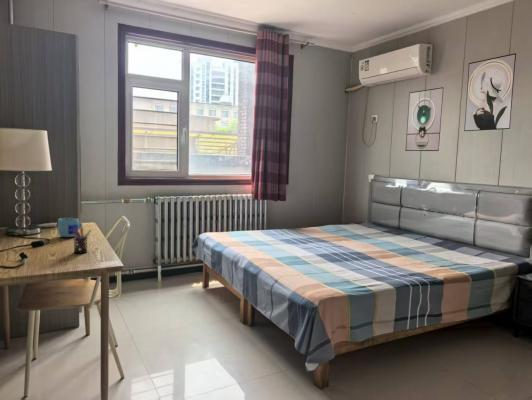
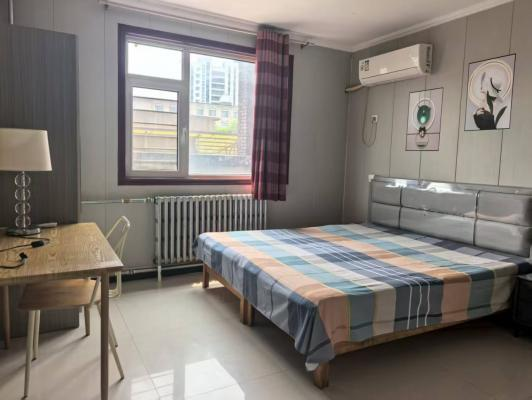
- pen holder (82, 239)
- mug (71, 227)
